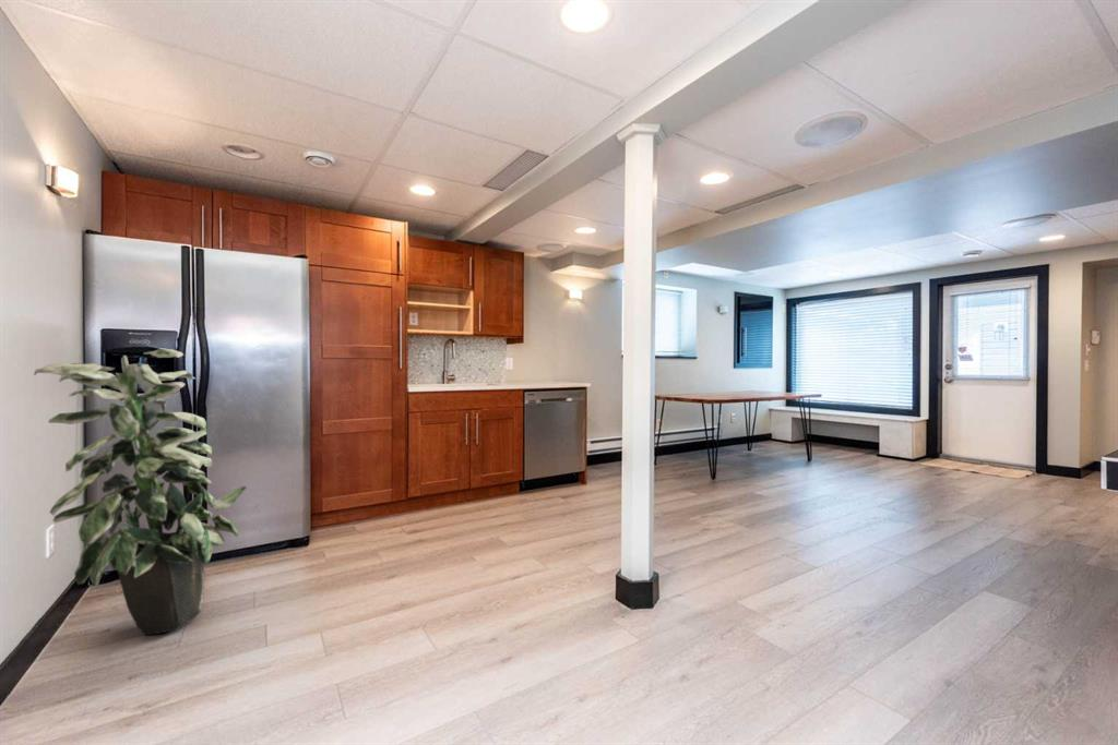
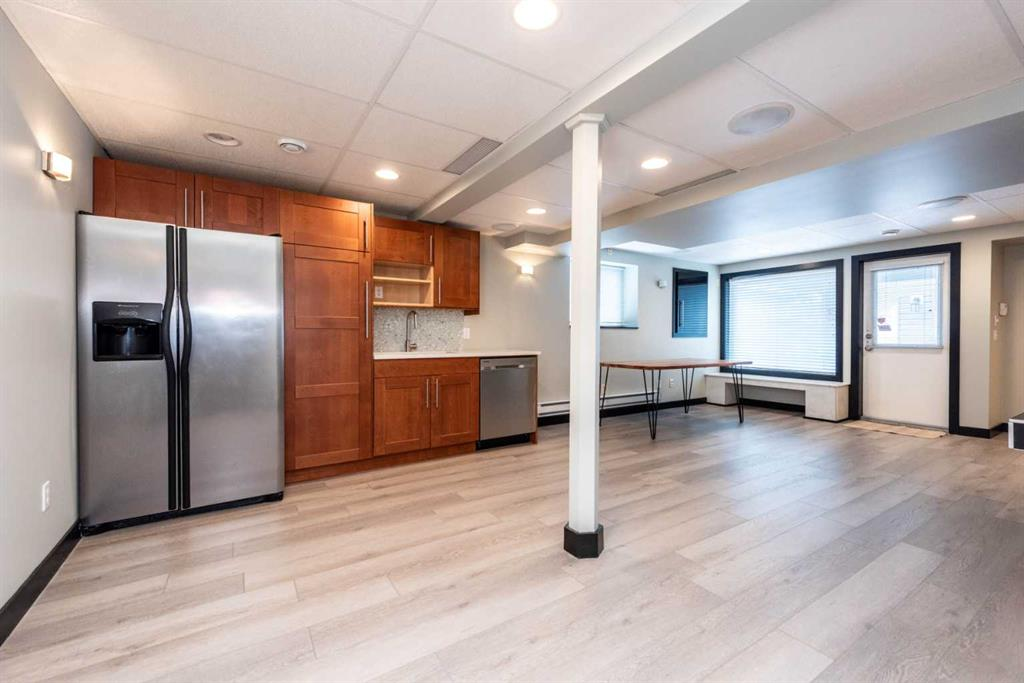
- indoor plant (150, 491)
